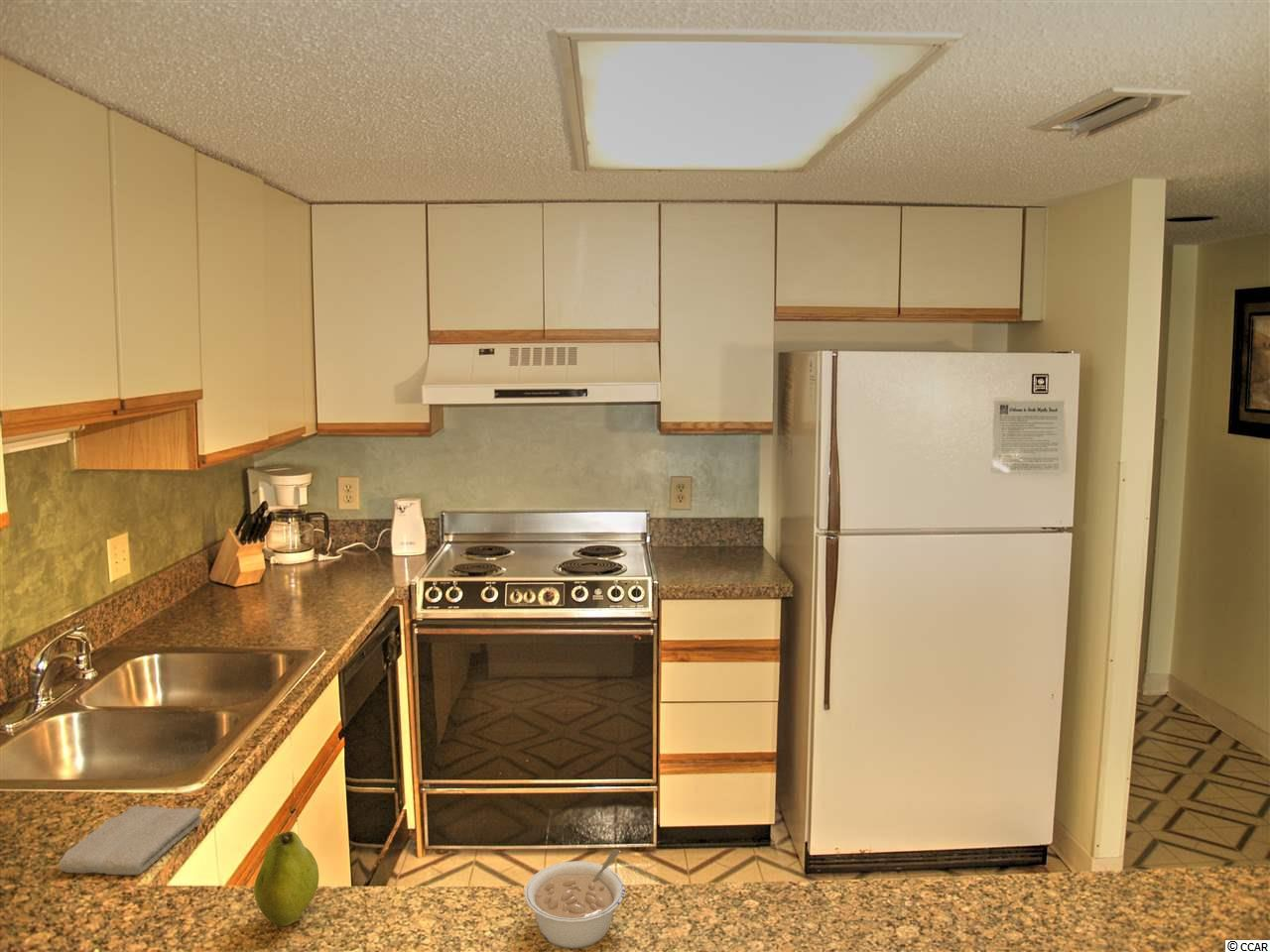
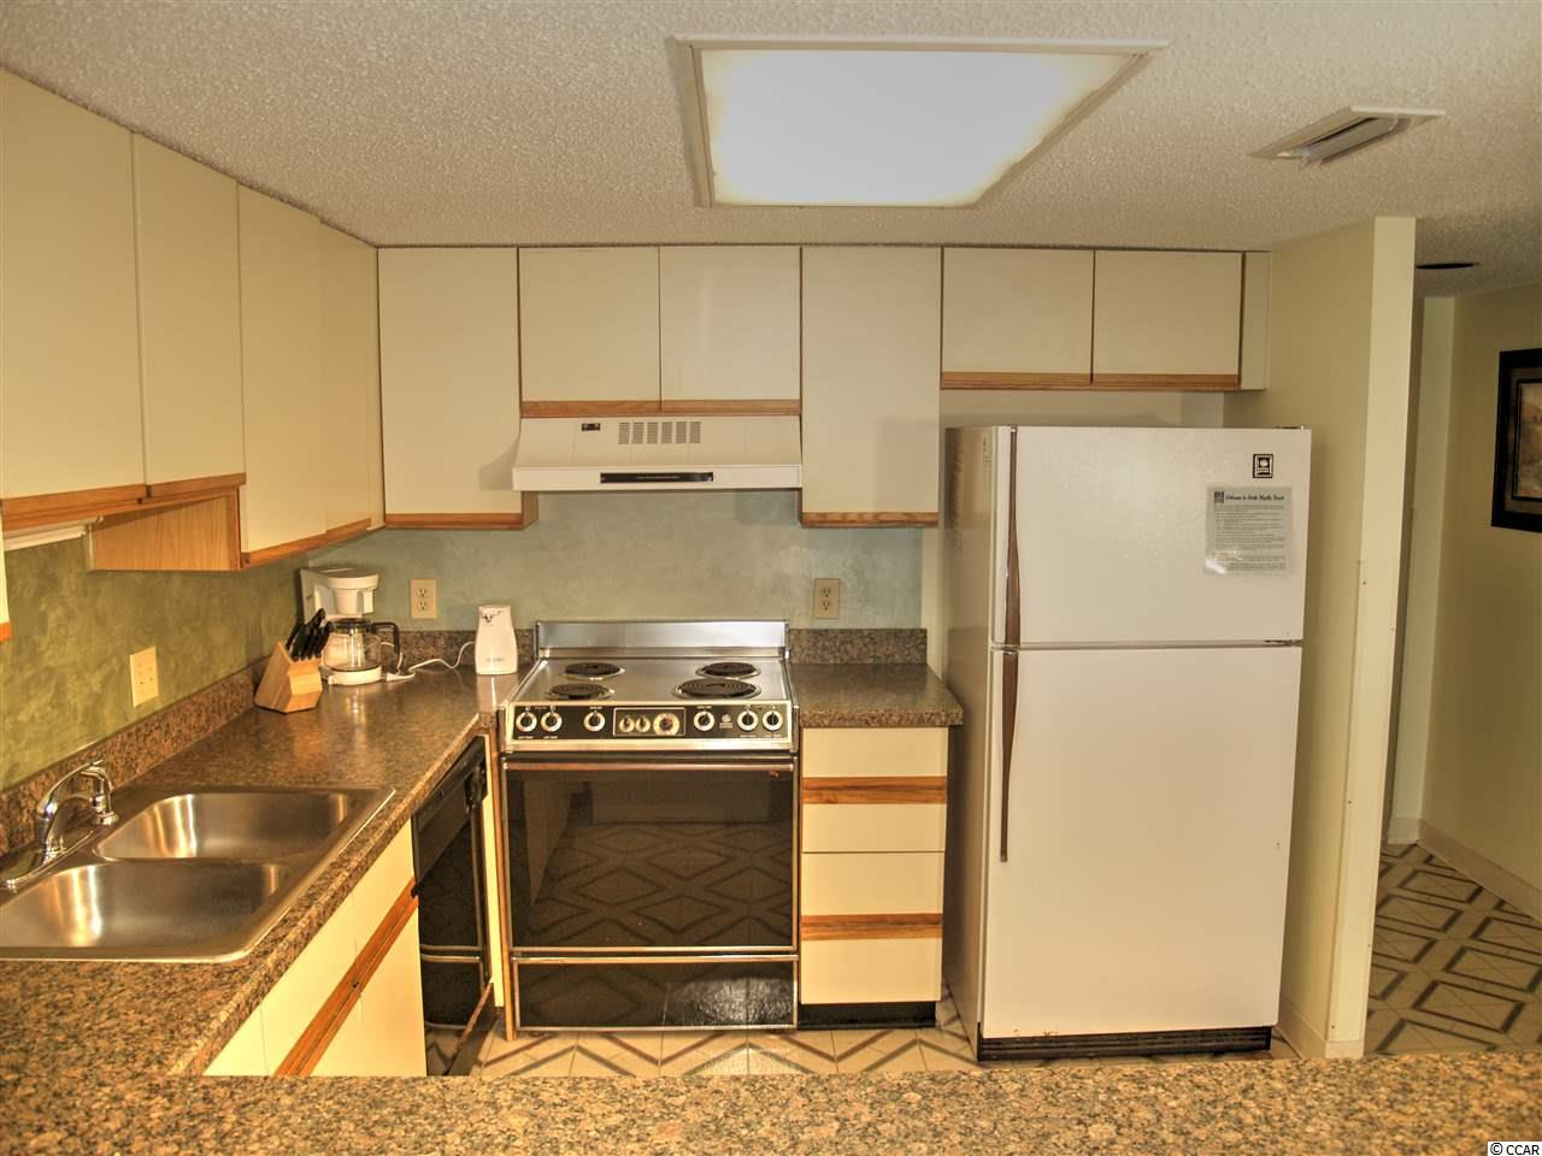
- fruit (286, 874)
- washcloth (136, 837)
- legume (574, 901)
